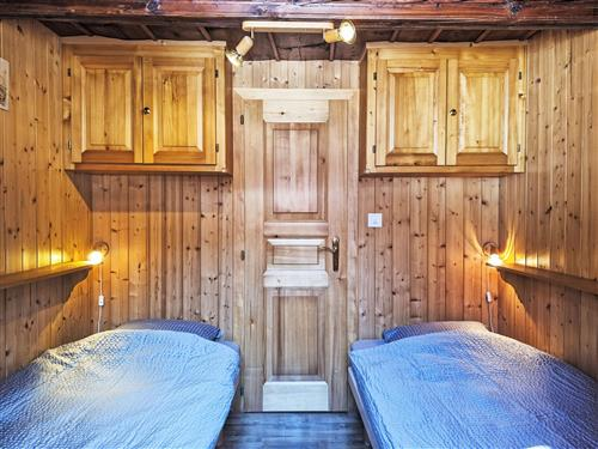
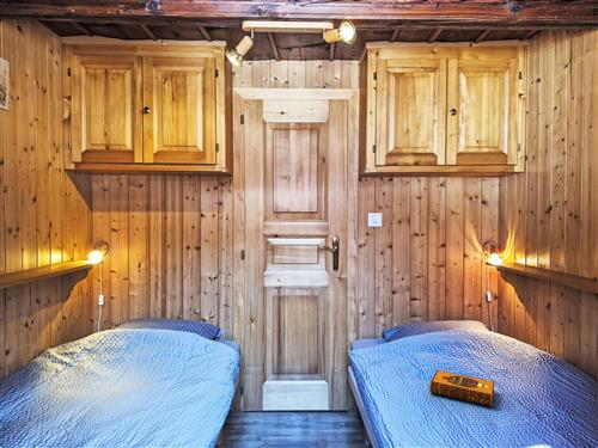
+ hardback book (462, 387)
